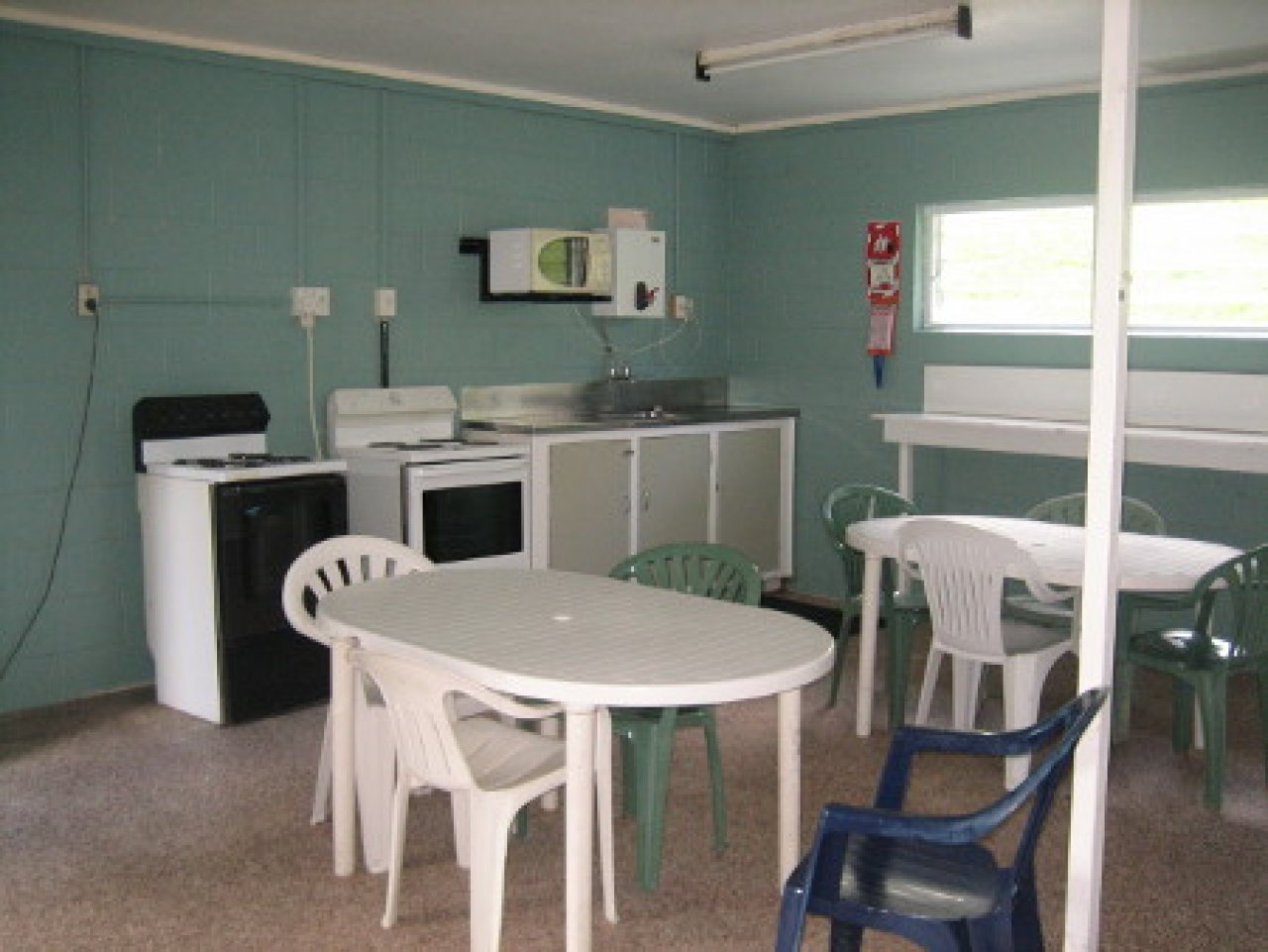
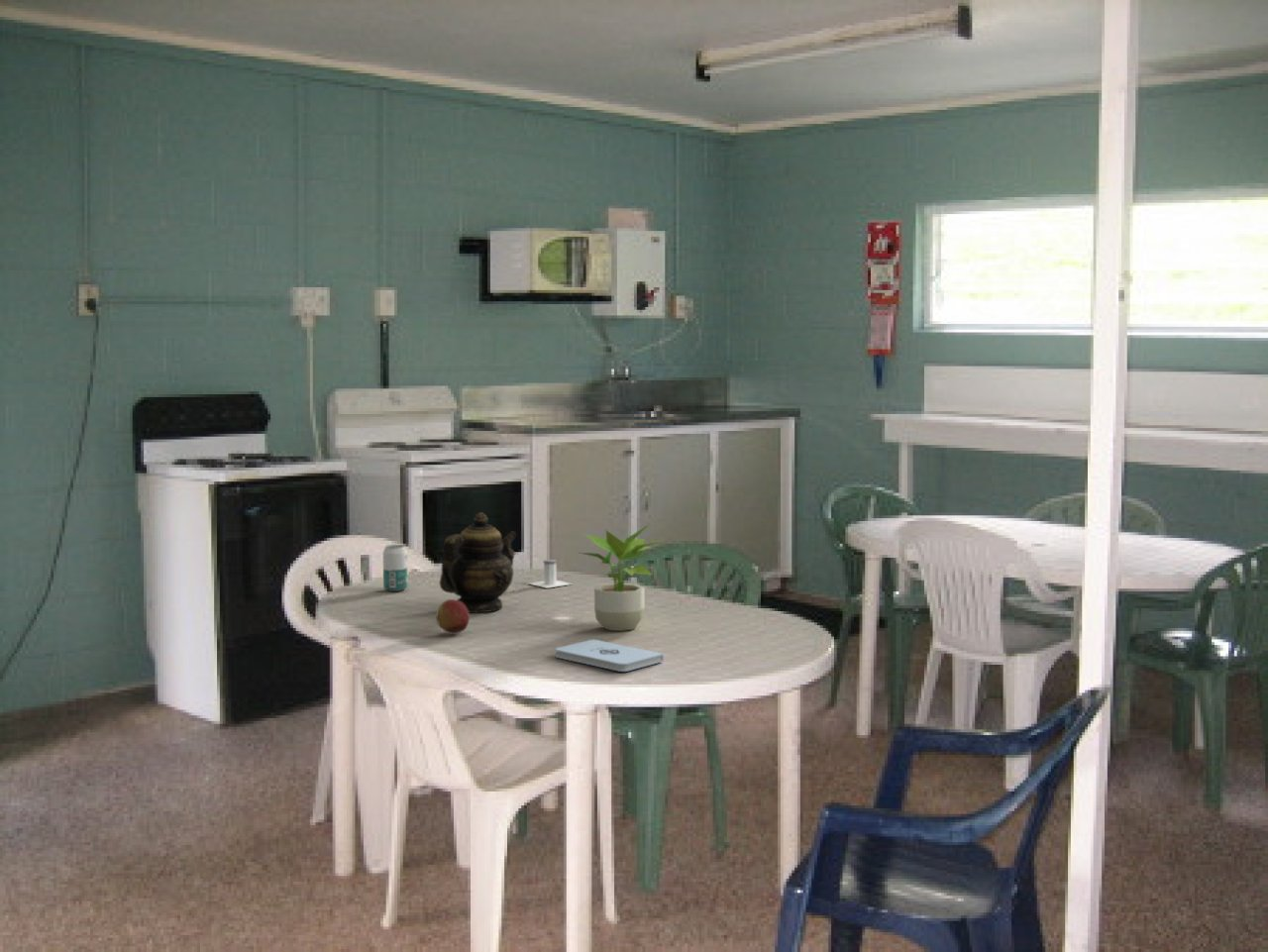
+ notepad (607, 655)
+ salt shaker (550, 572)
+ beverage can (395, 568)
+ apple (453, 616)
+ potted plant (625, 575)
+ teapot (477, 560)
